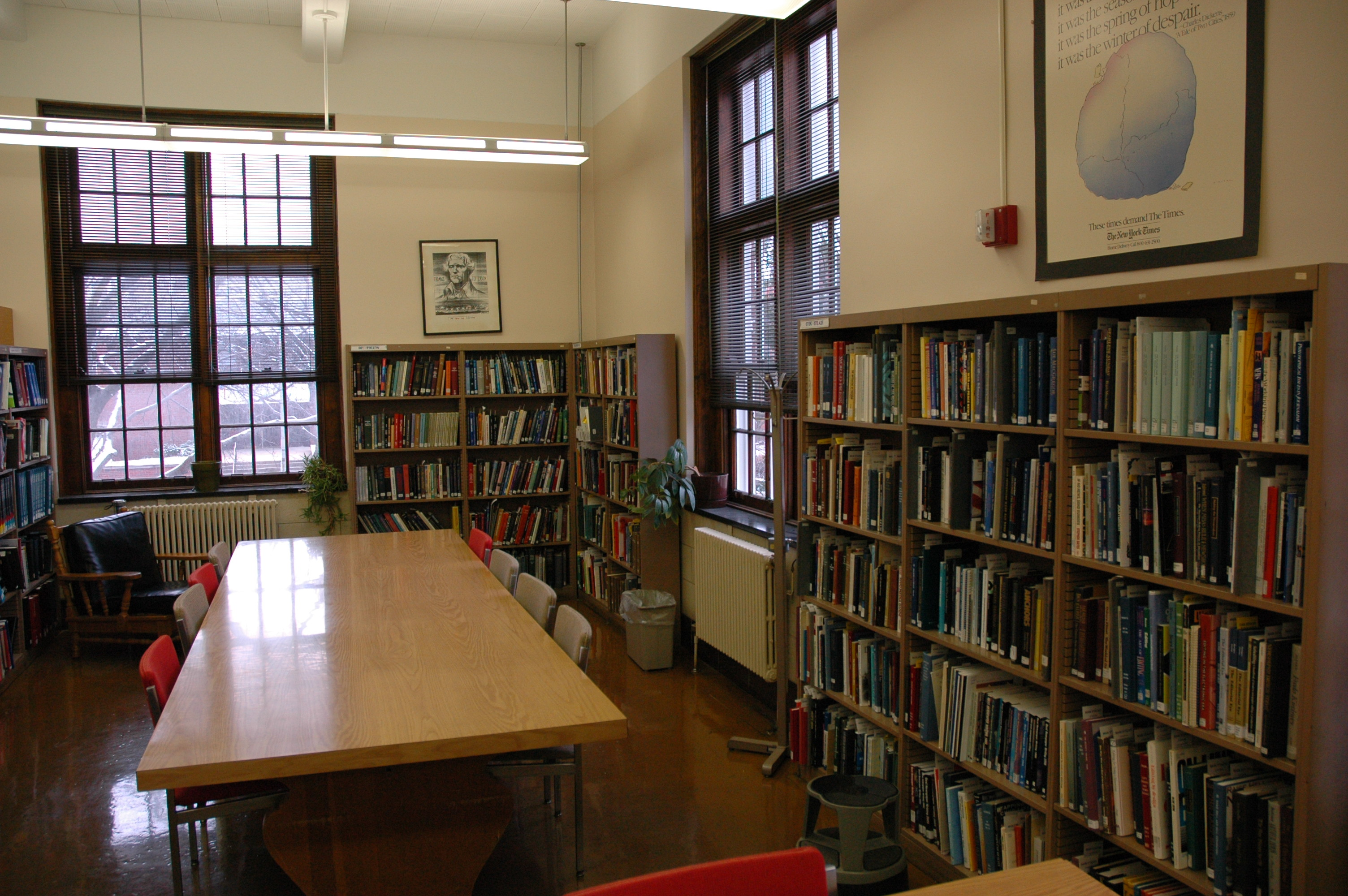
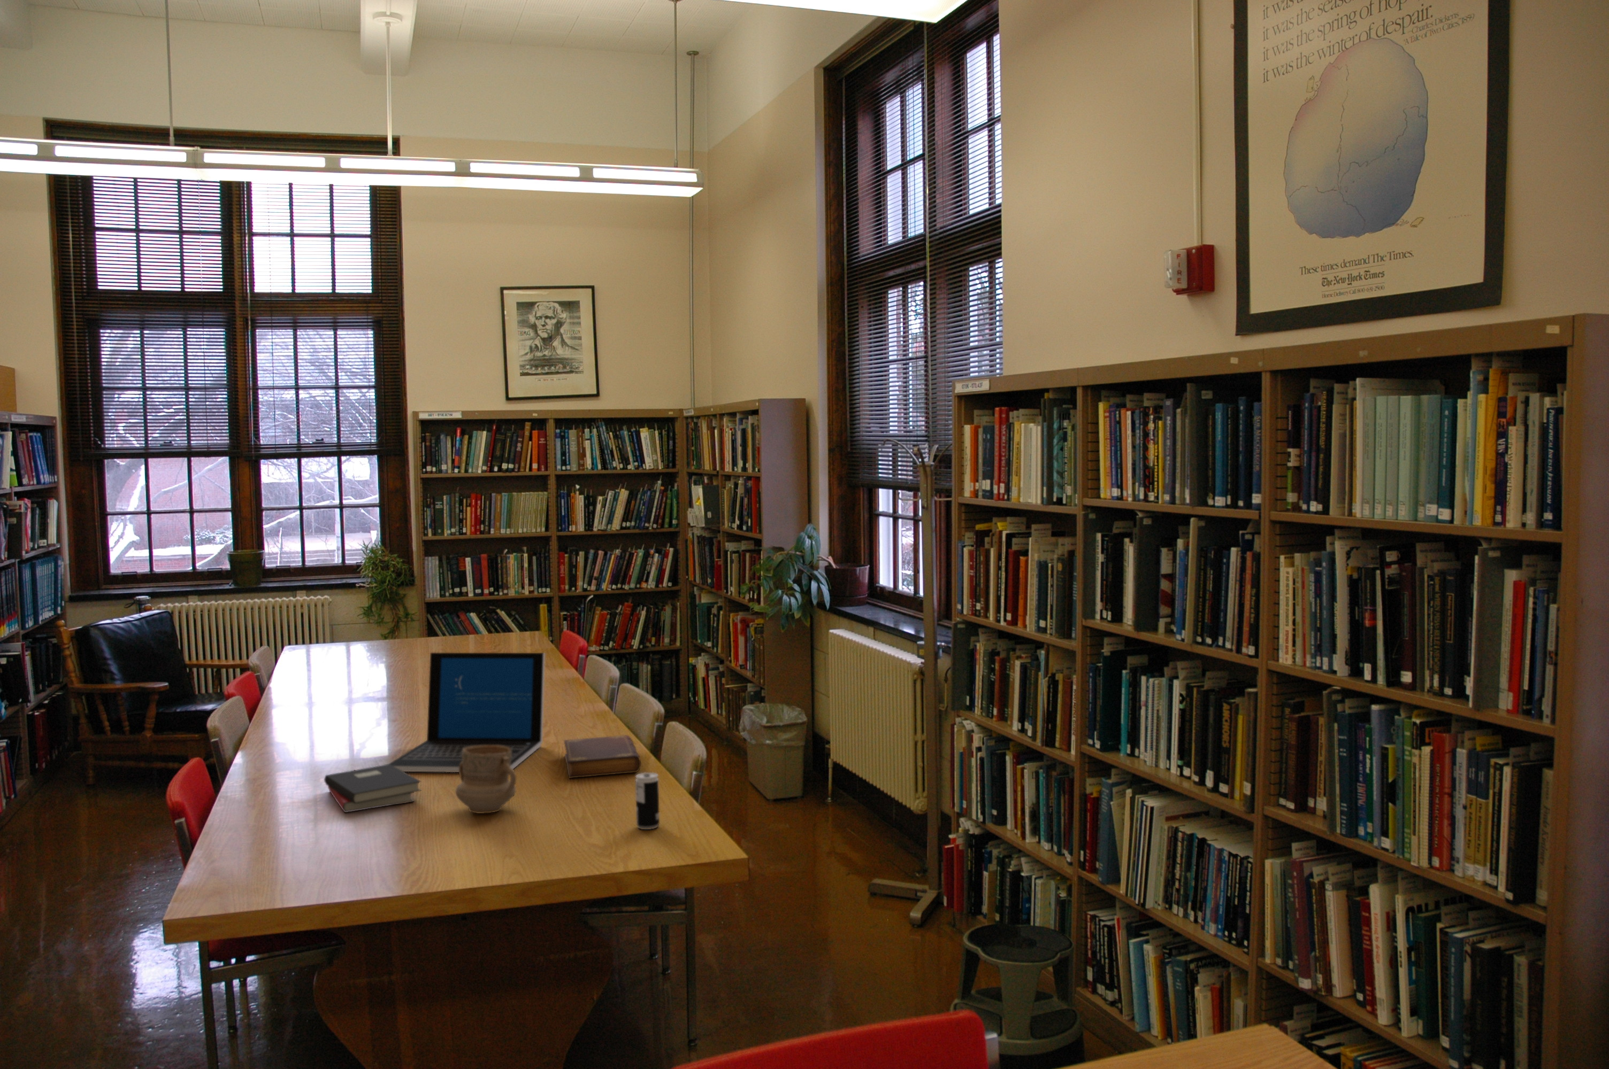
+ book (602, 755)
+ beverage can (647, 801)
+ laptop (468, 709)
+ hardback book (371, 787)
+ mug (486, 779)
